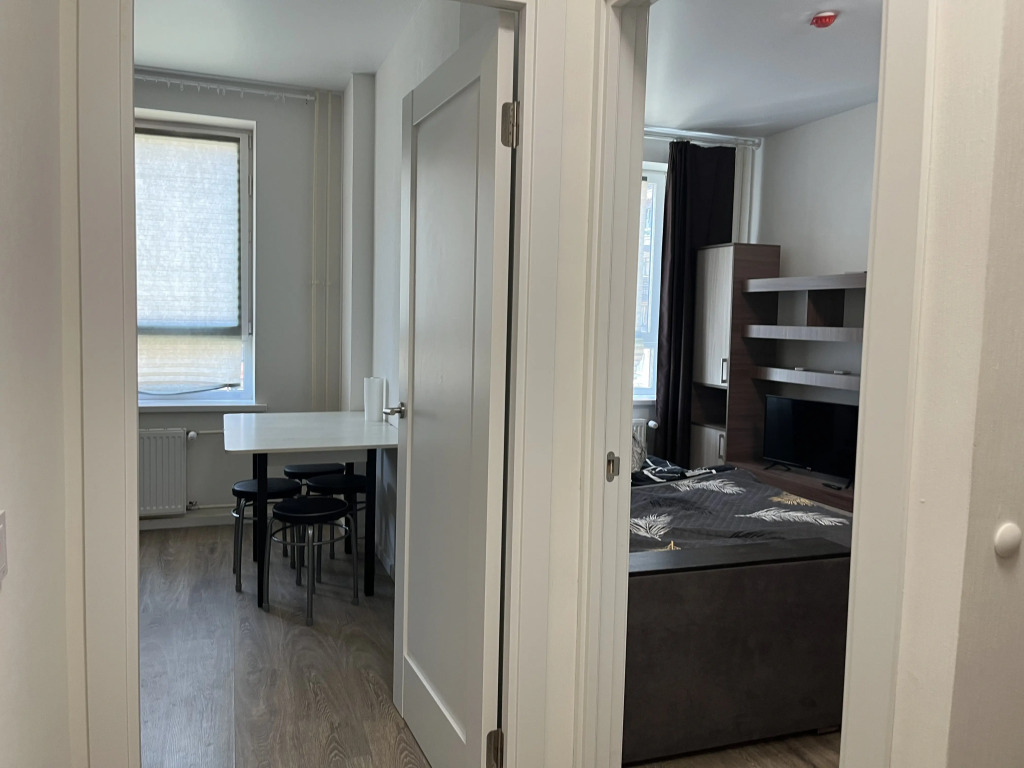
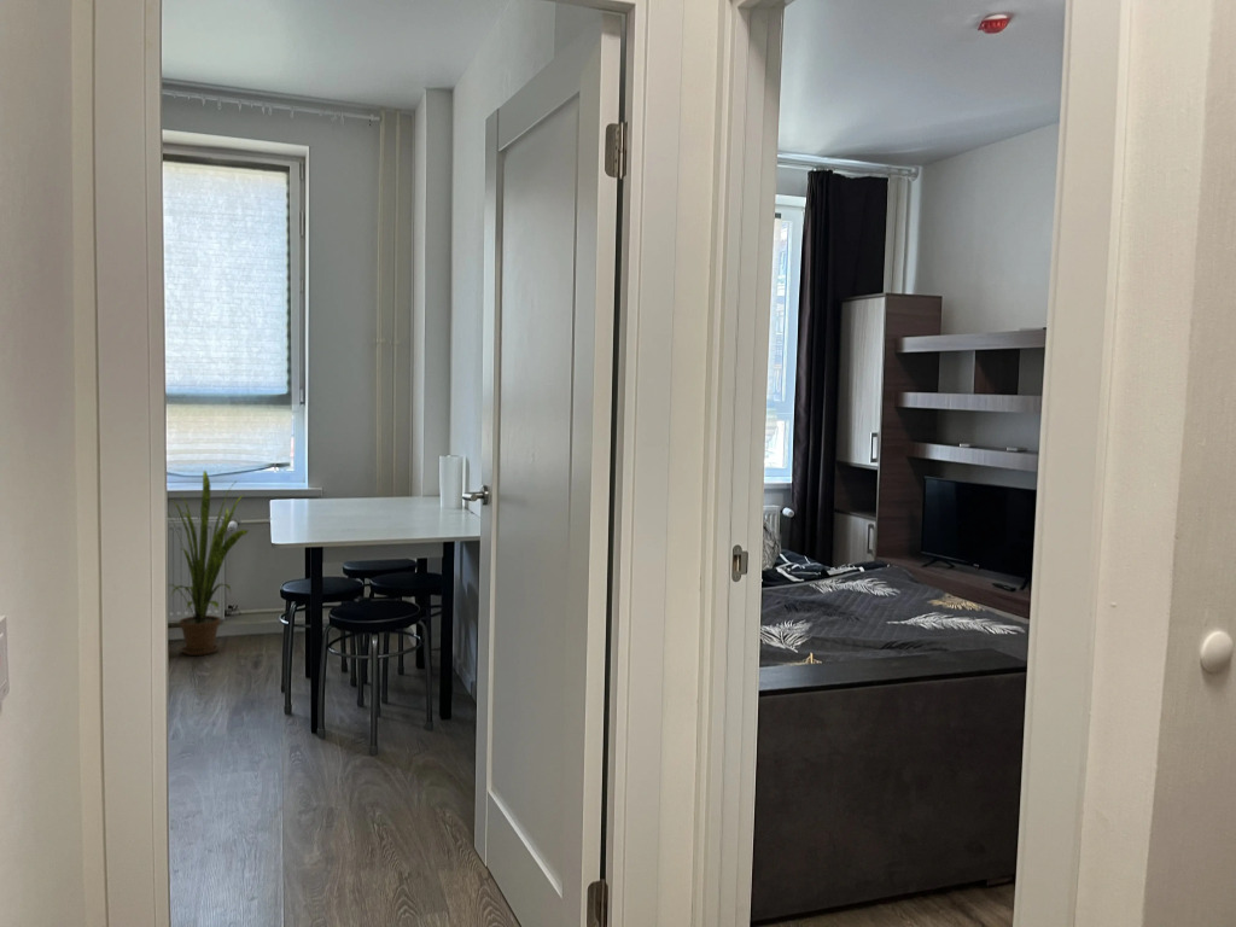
+ house plant (196, 562)
